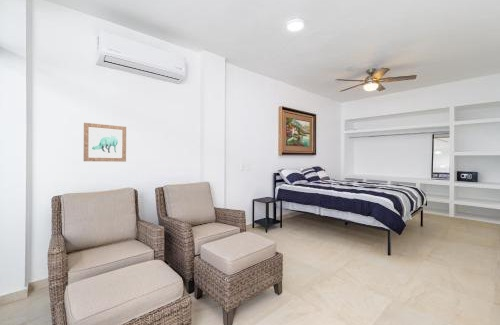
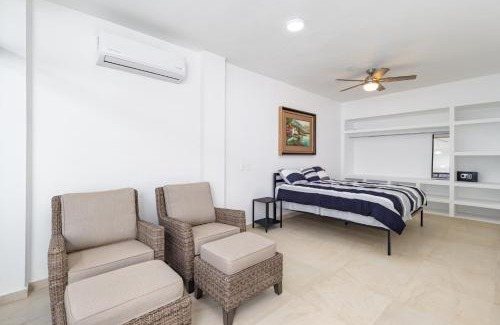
- wall art (106, 143)
